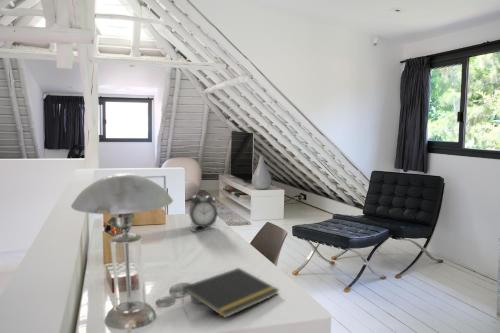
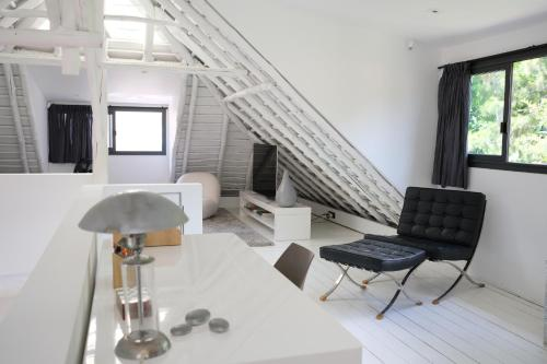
- notepad (232, 290)
- alarm clock (202, 211)
